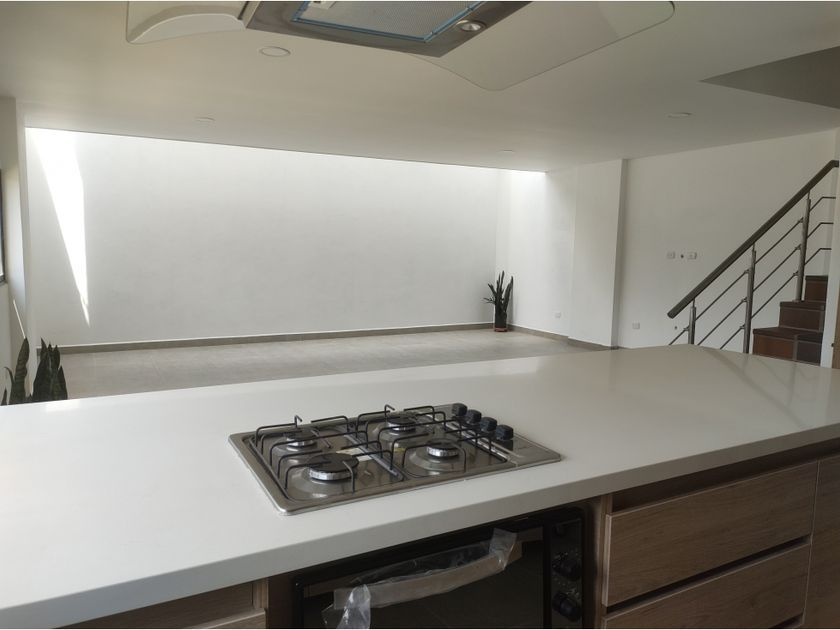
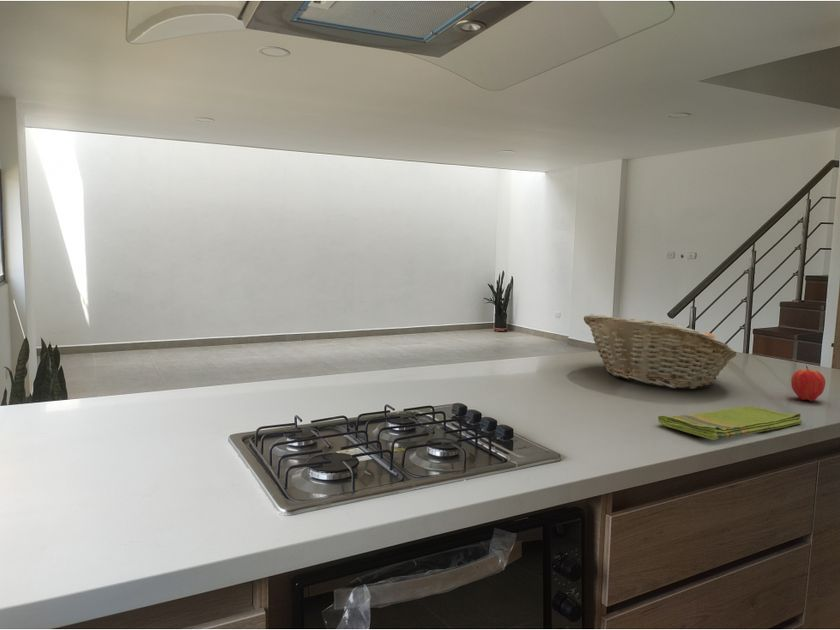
+ apple (808, 382)
+ dish towel (730, 418)
+ fruit basket (654, 347)
